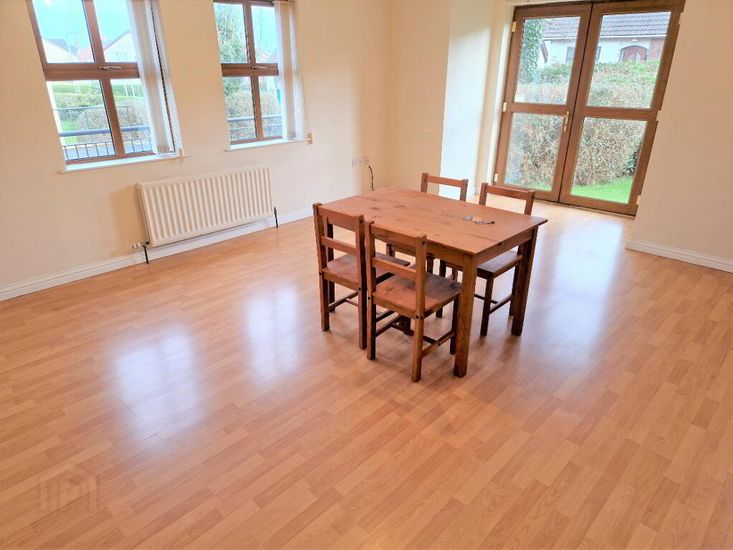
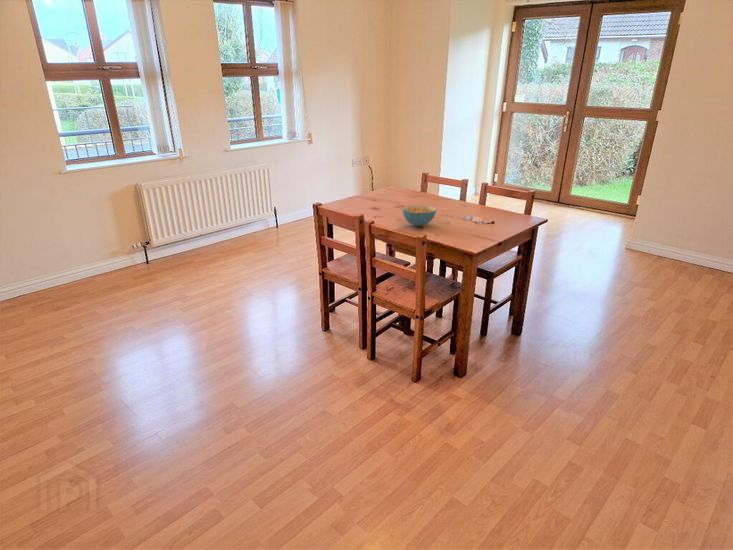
+ cereal bowl (418, 217)
